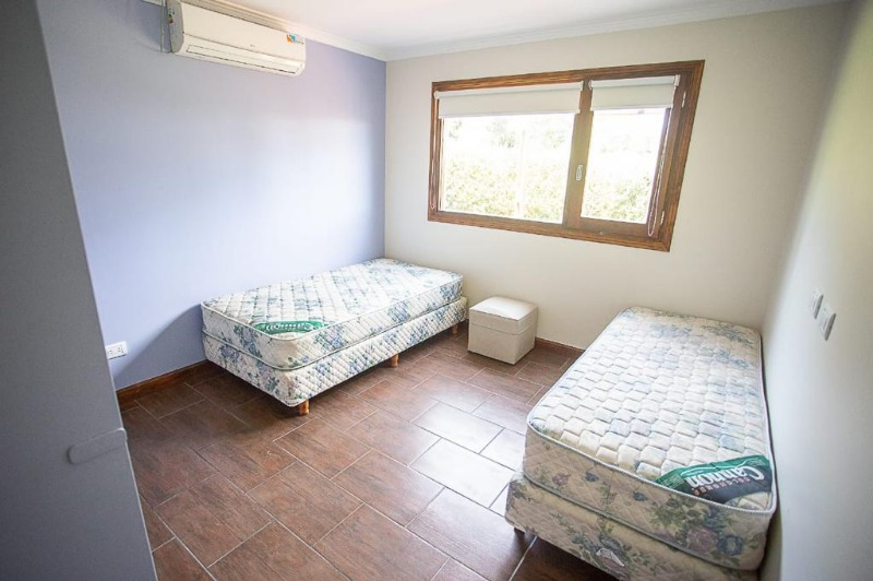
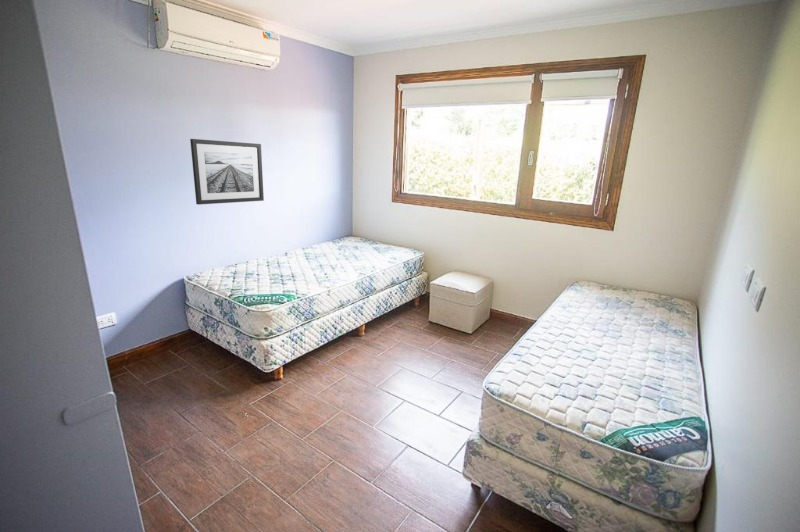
+ wall art (230, 172)
